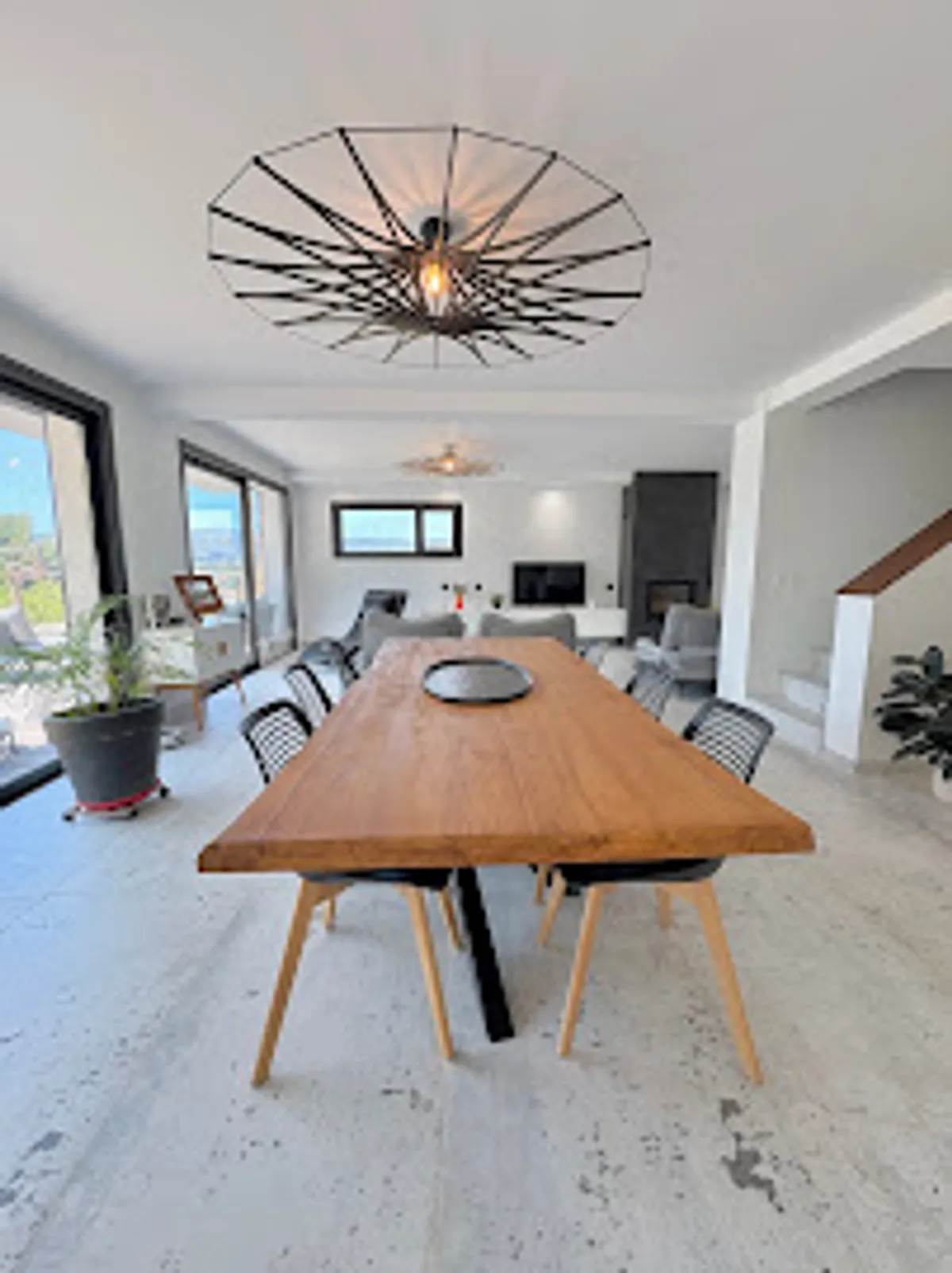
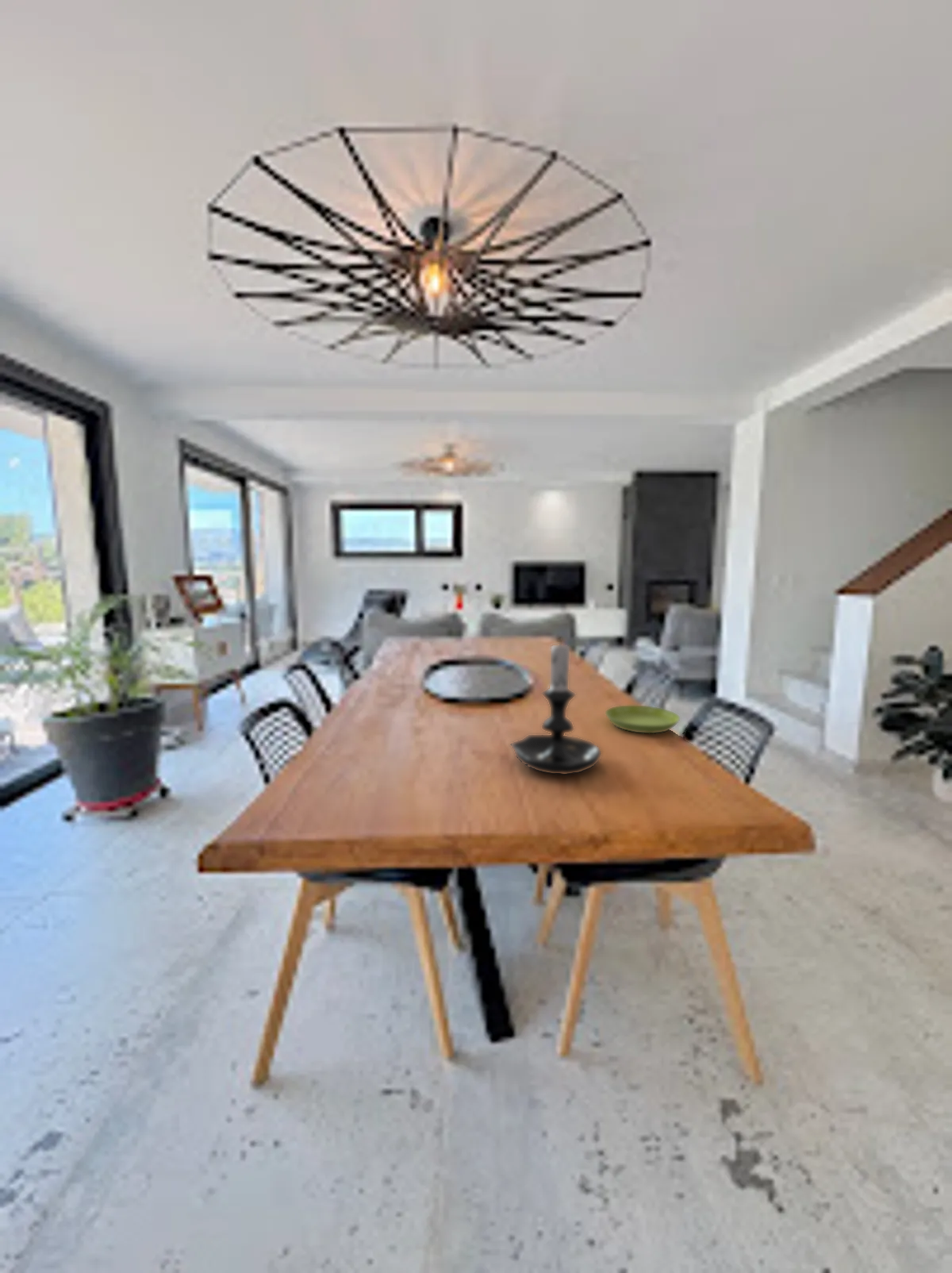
+ candle holder (555, 701)
+ saucer (641, 719)
